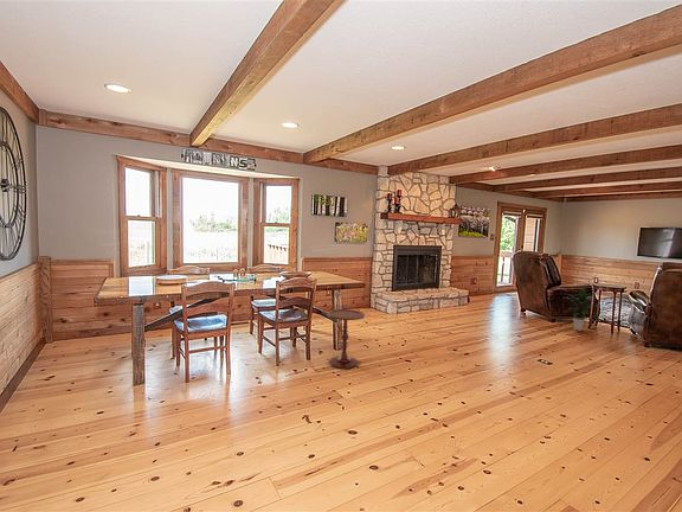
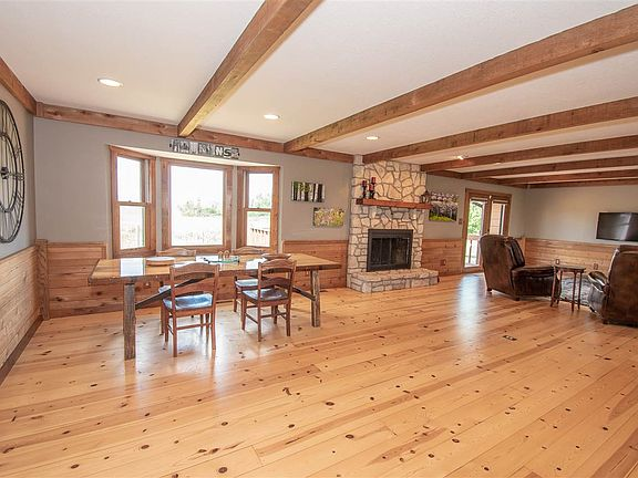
- side table (345, 338)
- indoor plant (580, 308)
